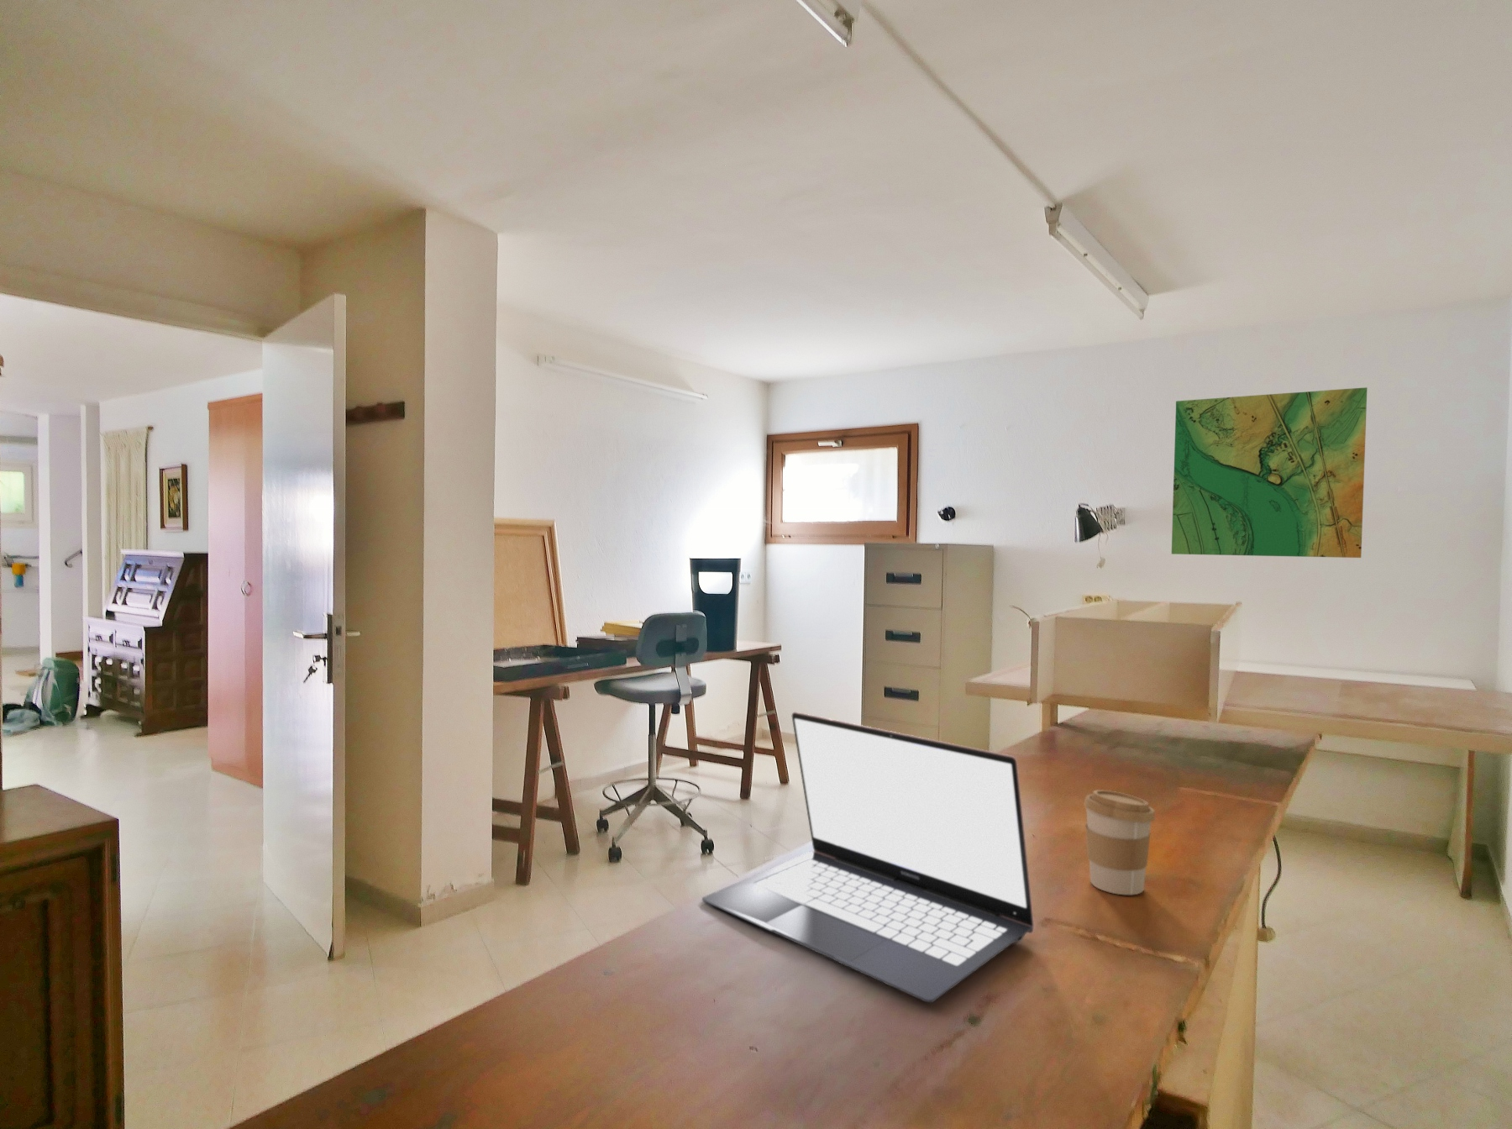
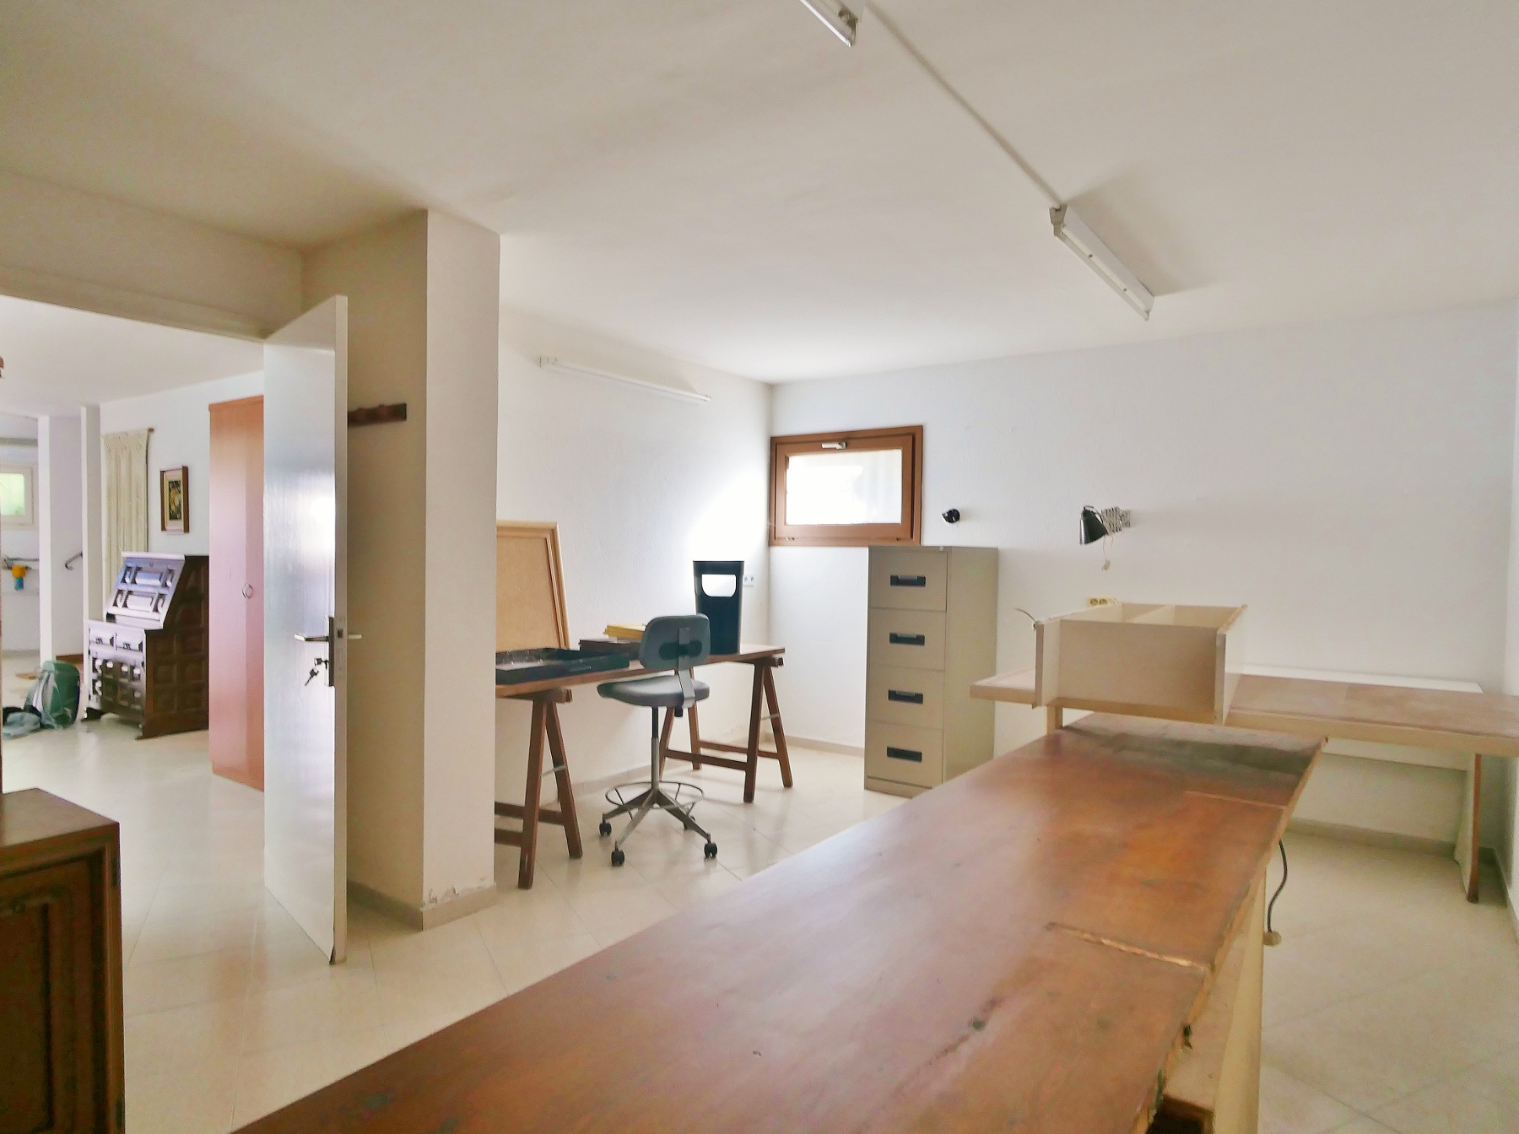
- laptop (862, 829)
- map (1263, 474)
- coffee cup (1118, 840)
